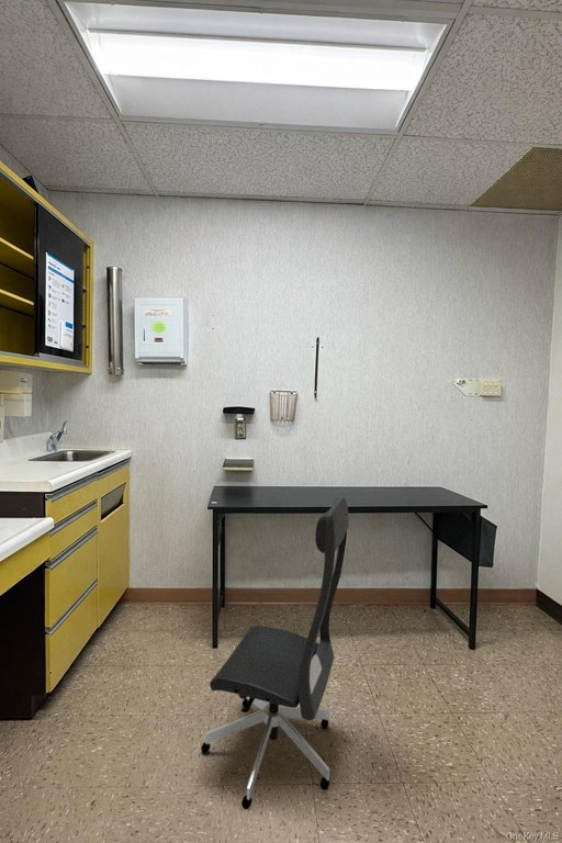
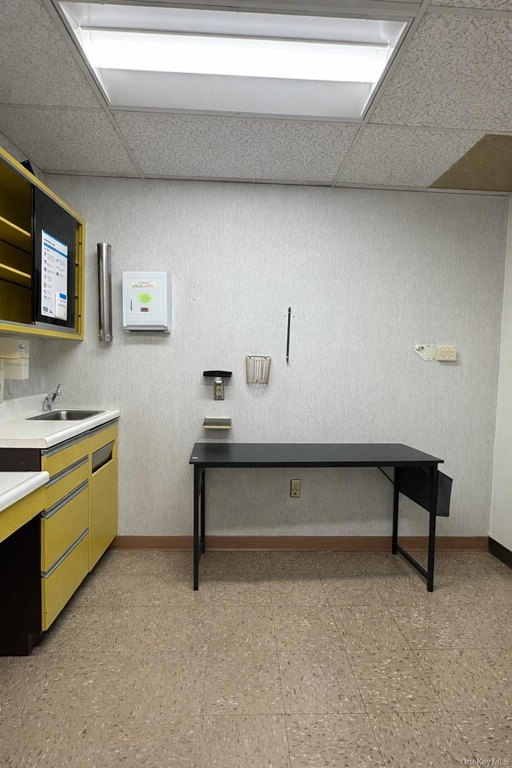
- office chair (271, 629)
